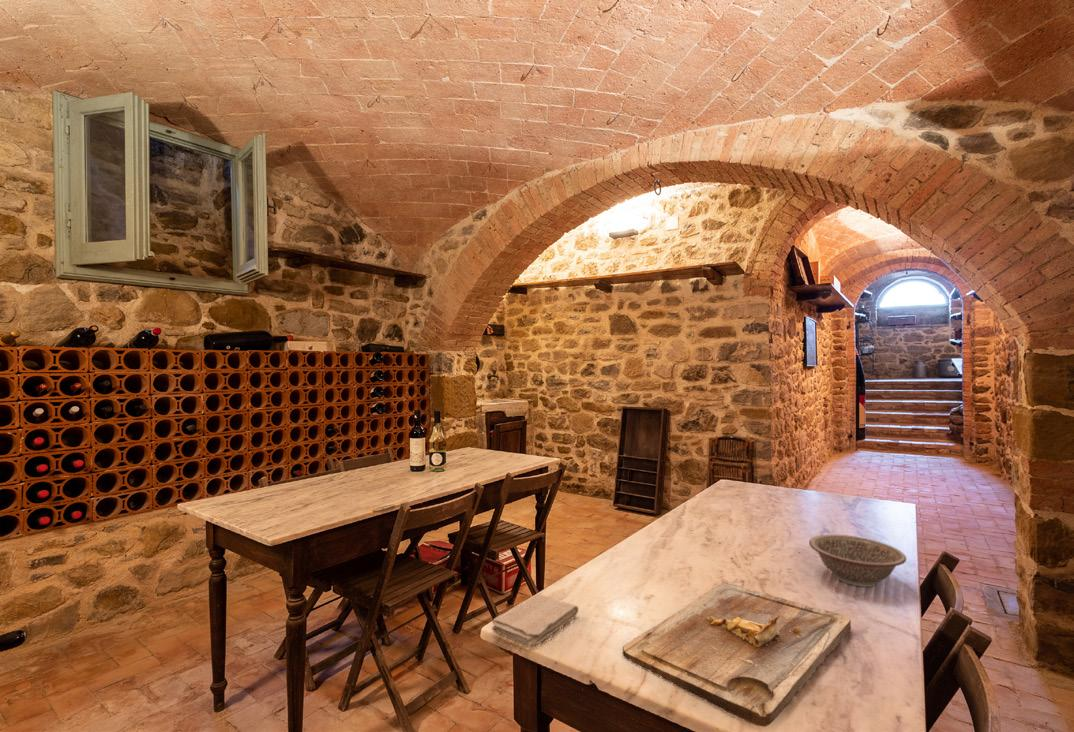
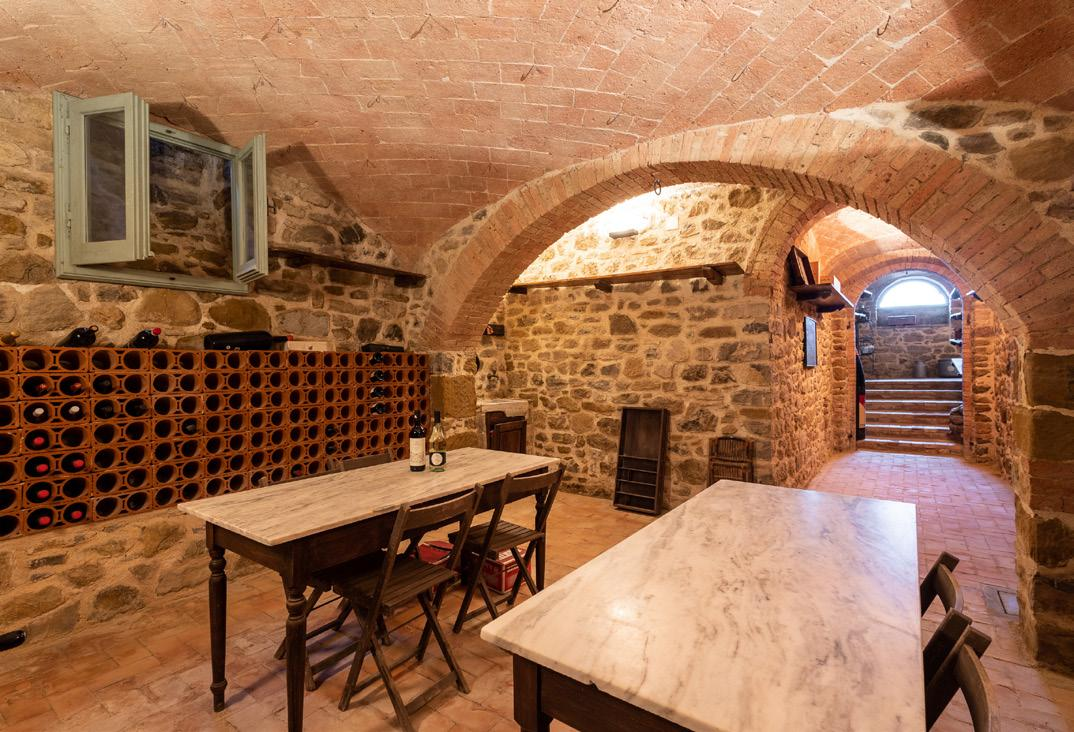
- washcloth (535, 616)
- decorative bowl (855, 563)
- cutting board (740, 626)
